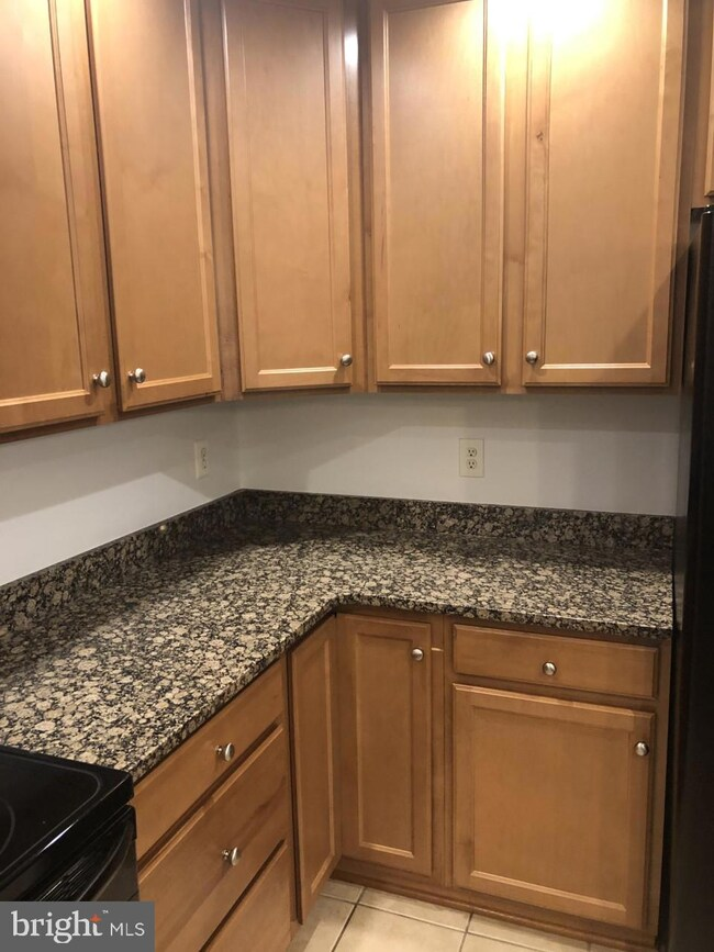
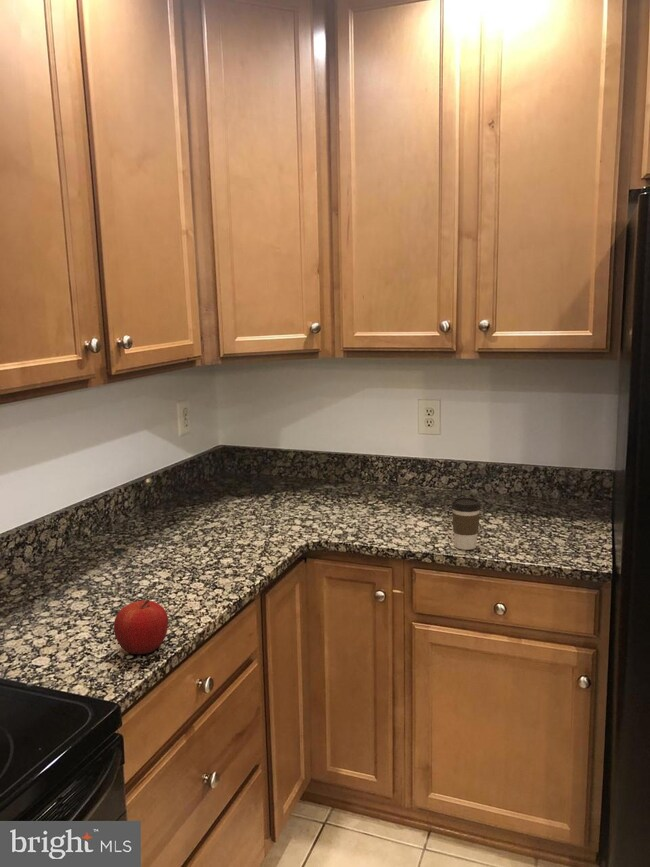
+ fruit (141, 625)
+ coffee cup (465, 523)
